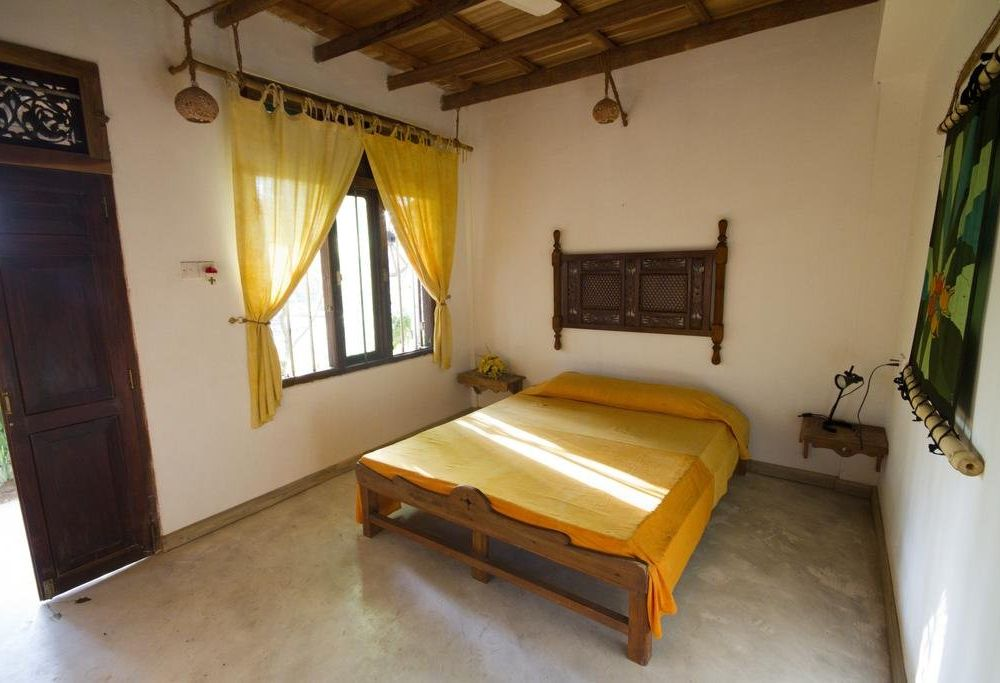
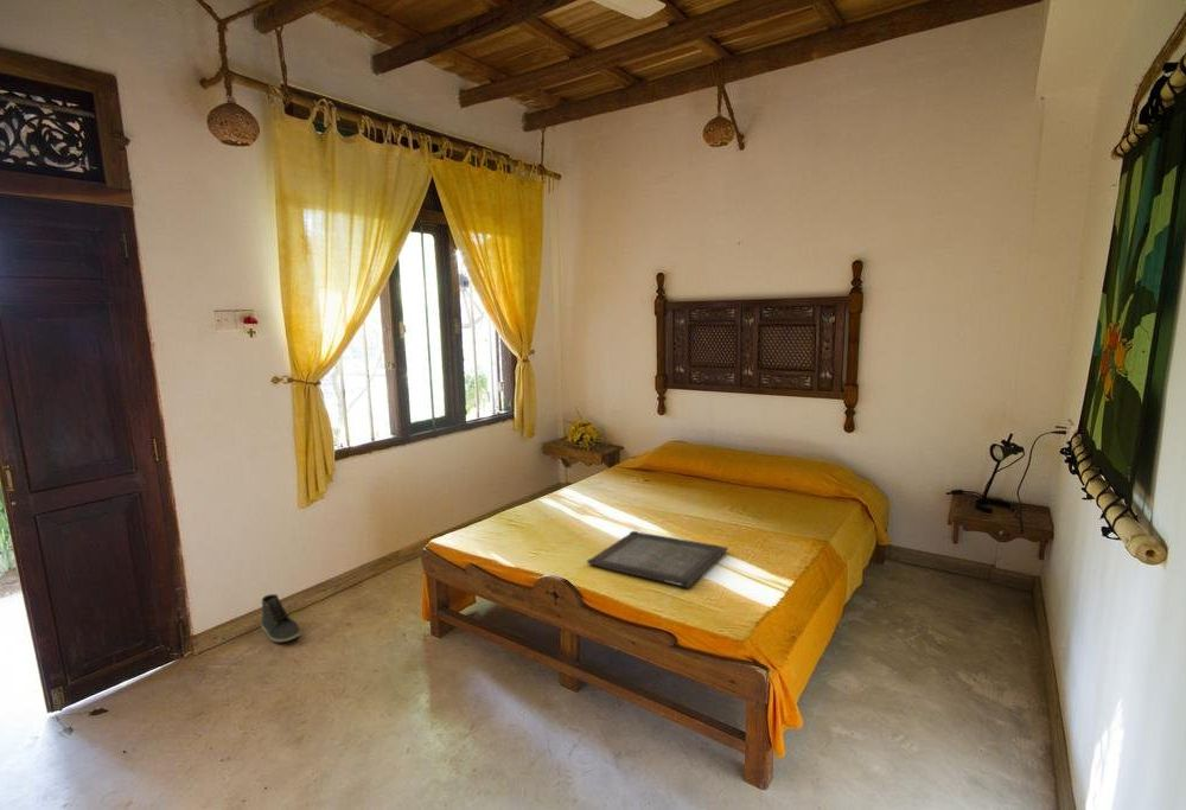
+ serving tray (658, 555)
+ sneaker (278, 617)
